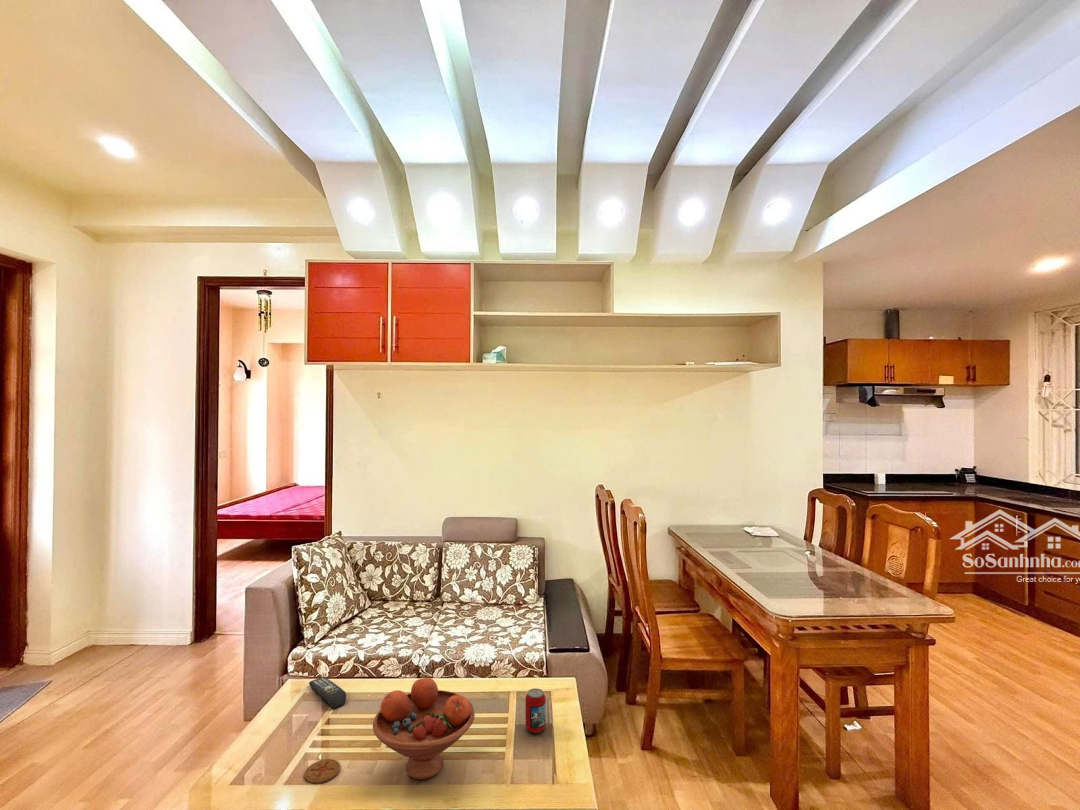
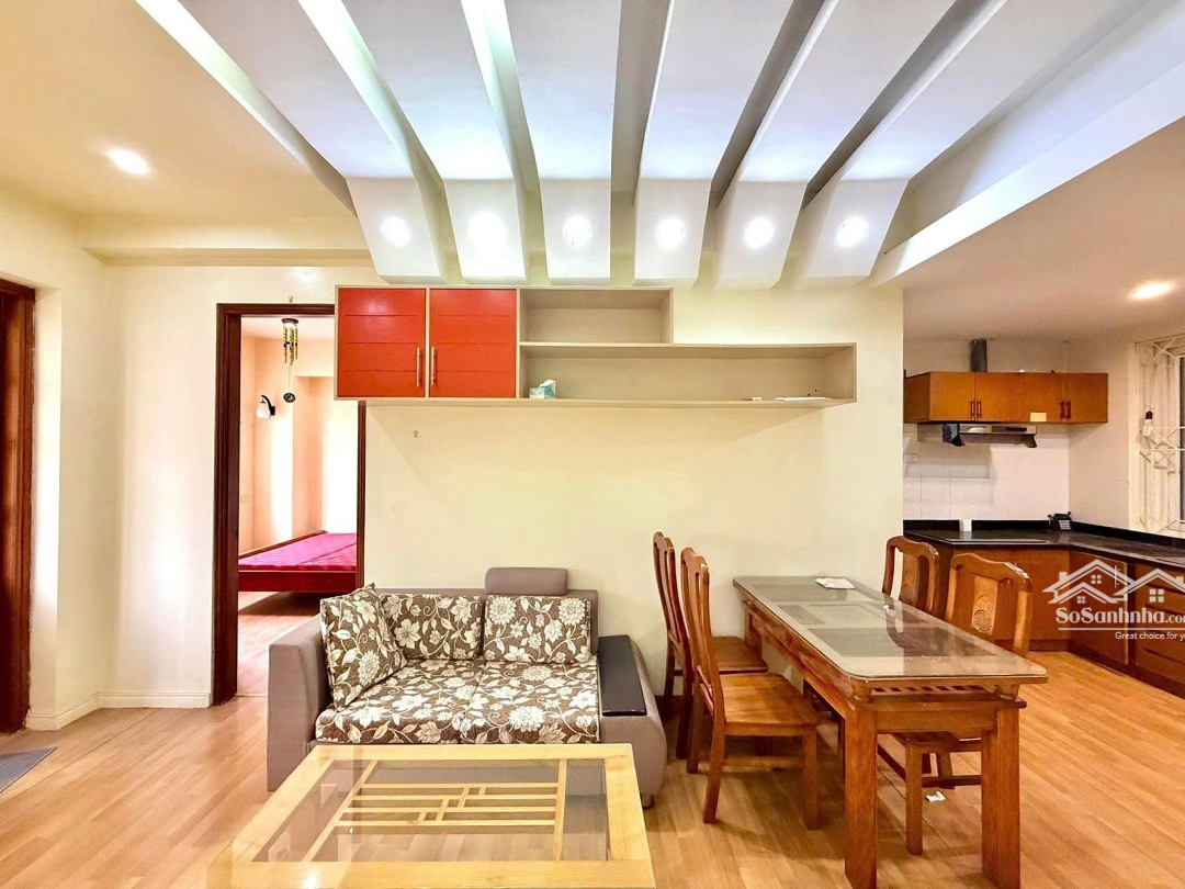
- beverage can (535, 710)
- coaster (322, 770)
- fruit bowl (424, 731)
- remote control (327, 690)
